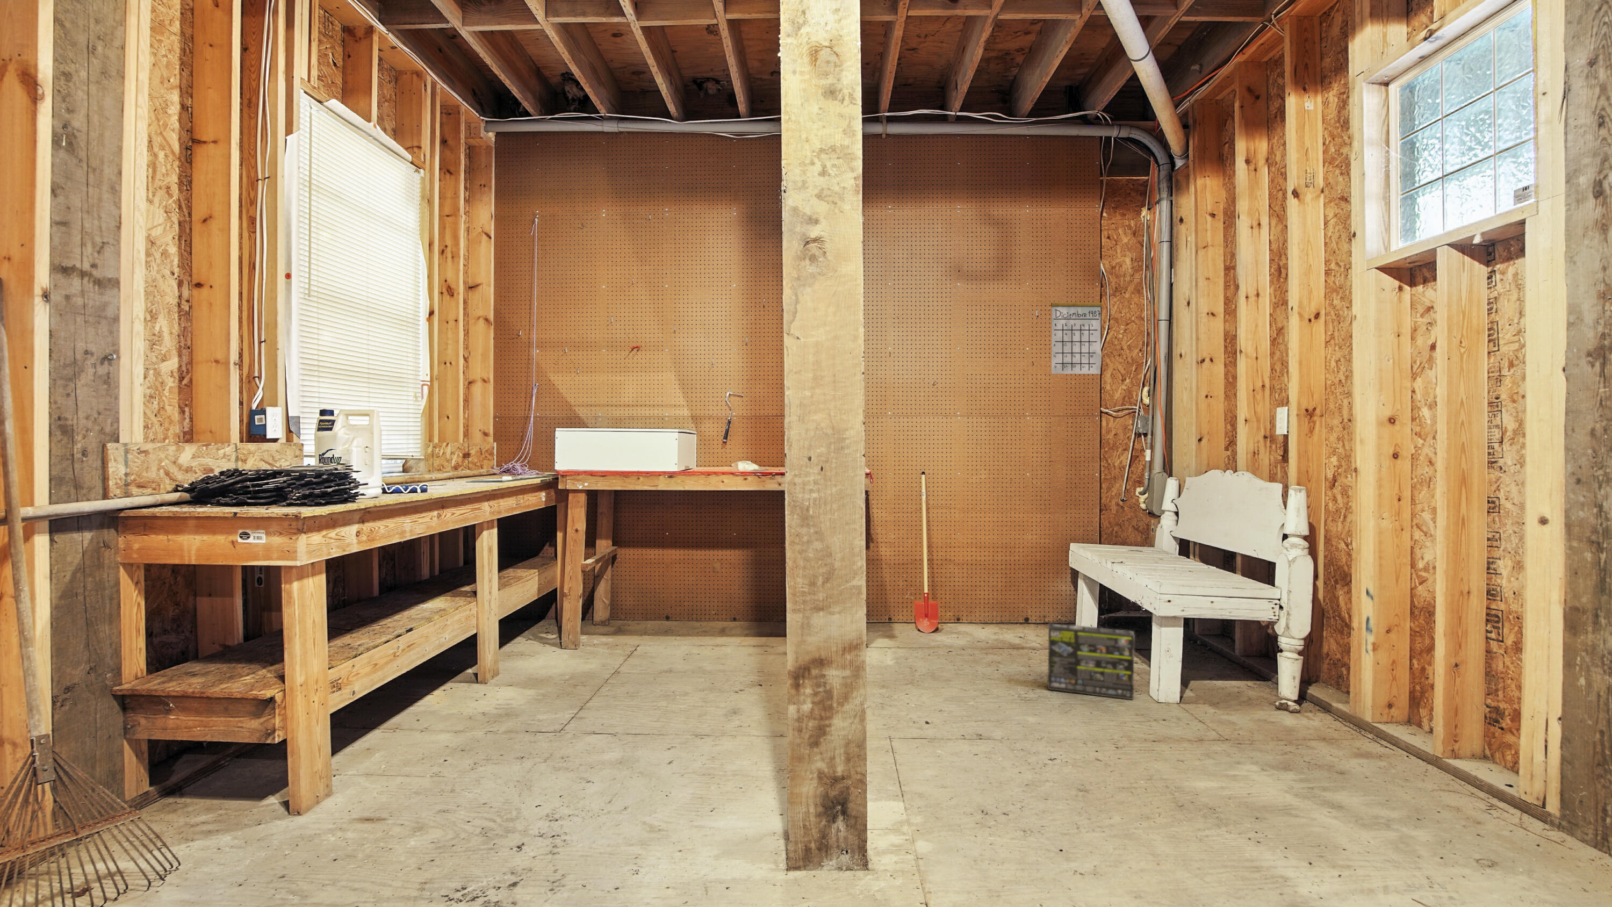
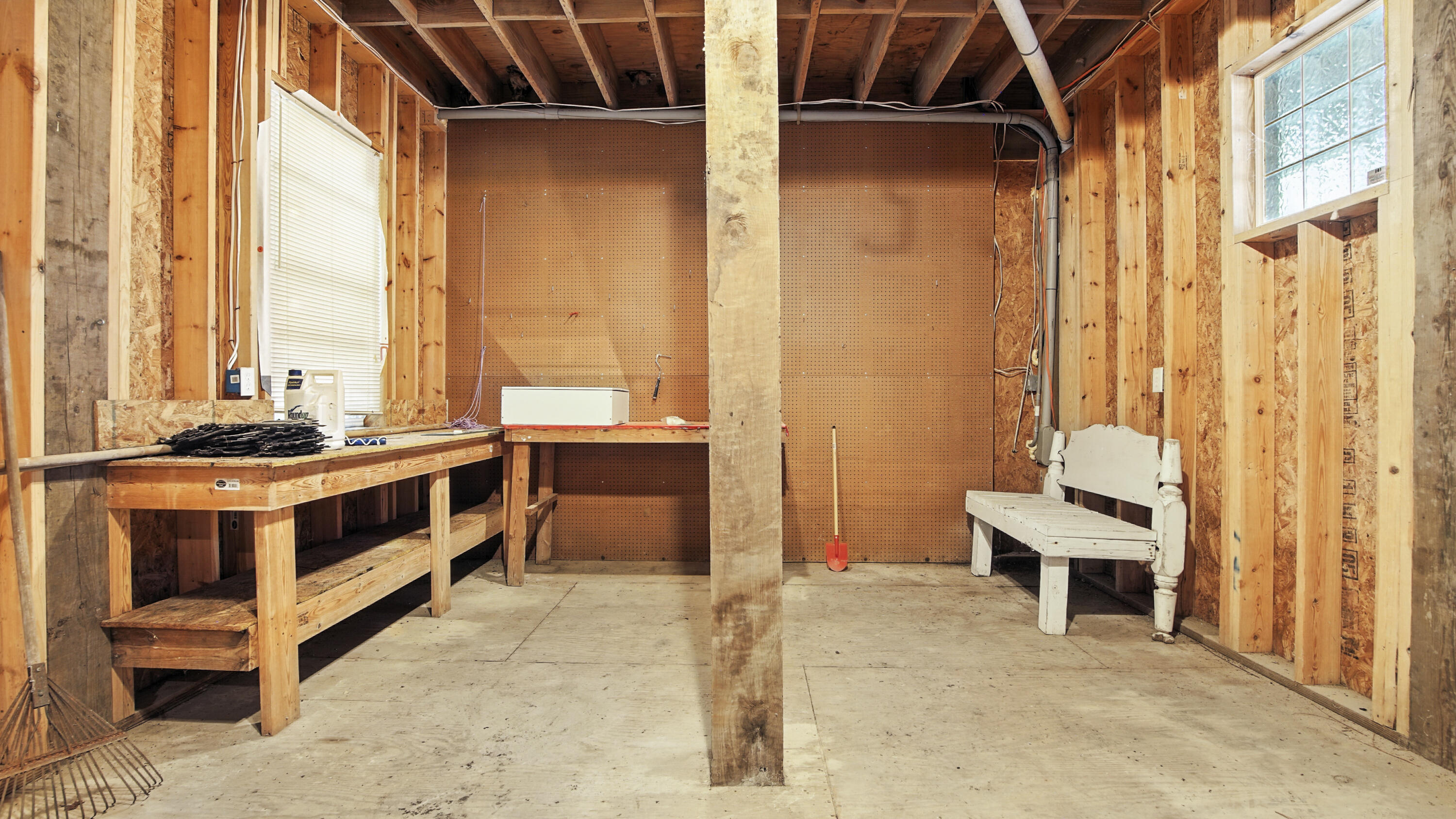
- calendar (1076, 329)
- box (1089, 660)
